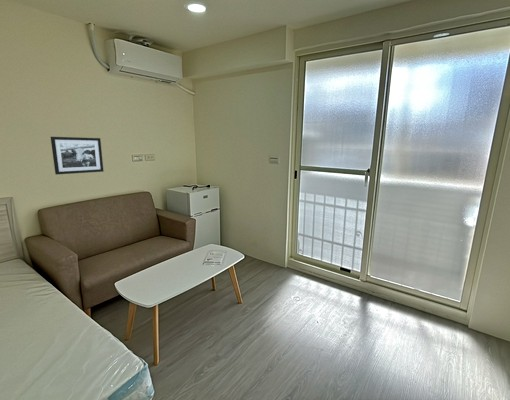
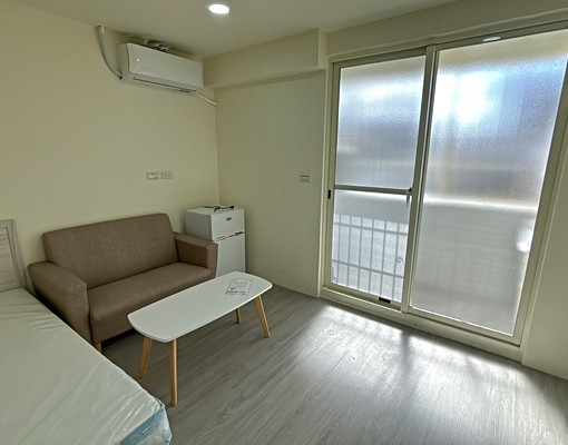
- picture frame (78, 155)
